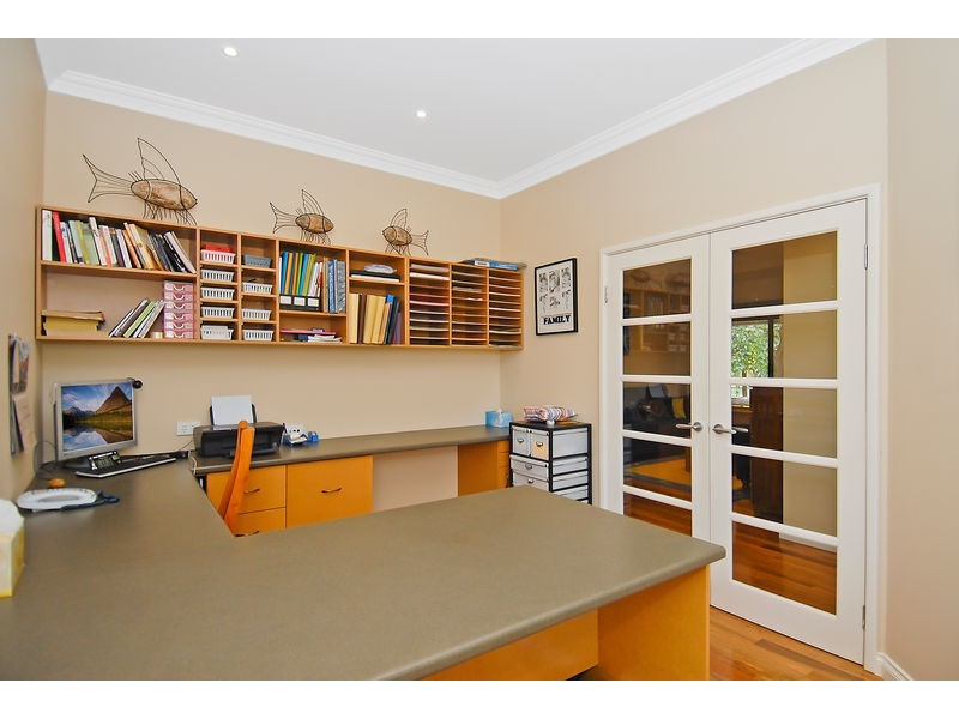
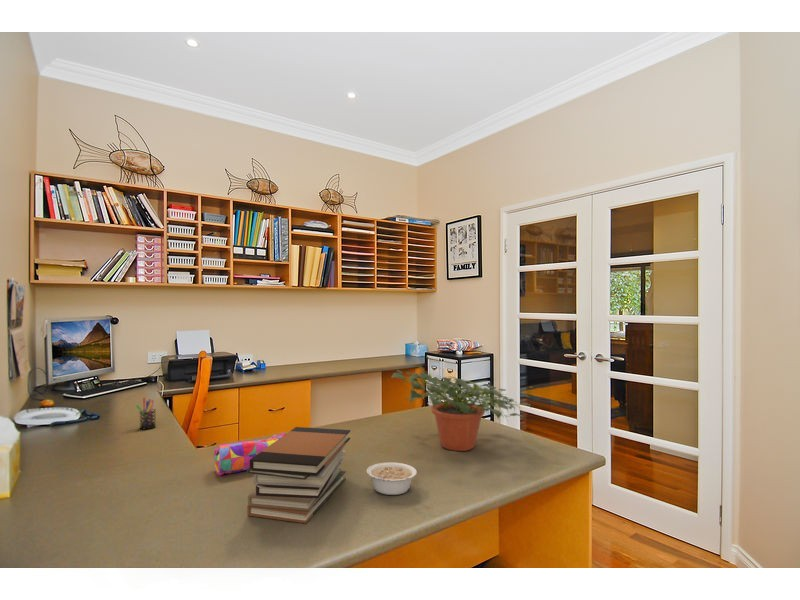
+ book stack (303, 469)
+ pencil case (251, 453)
+ pen holder (145, 413)
+ legume (393, 478)
+ potted plant (460, 405)
